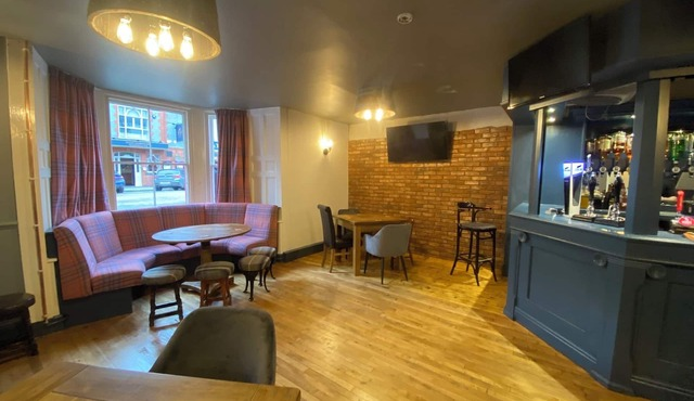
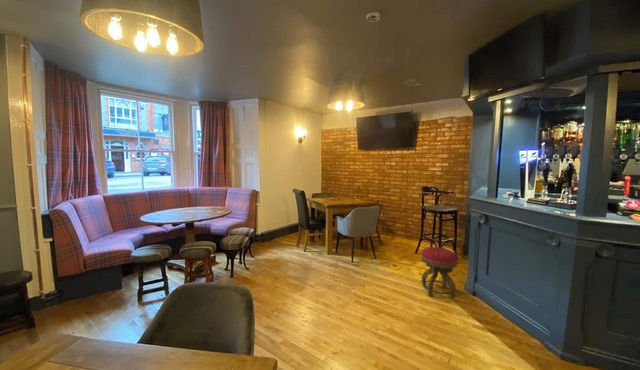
+ stool (438, 270)
